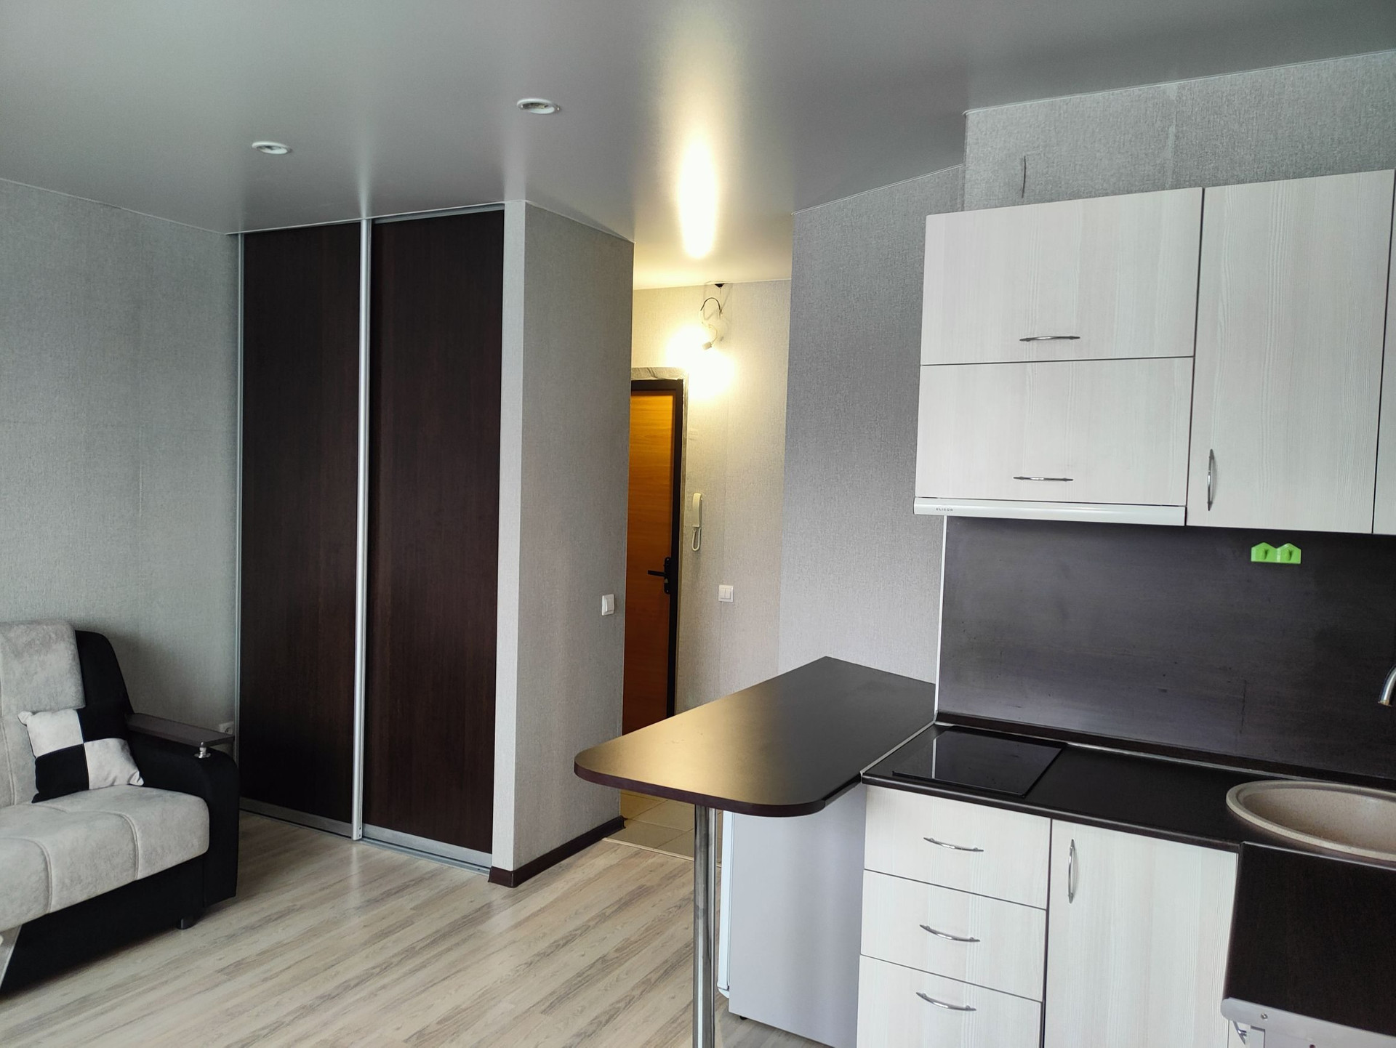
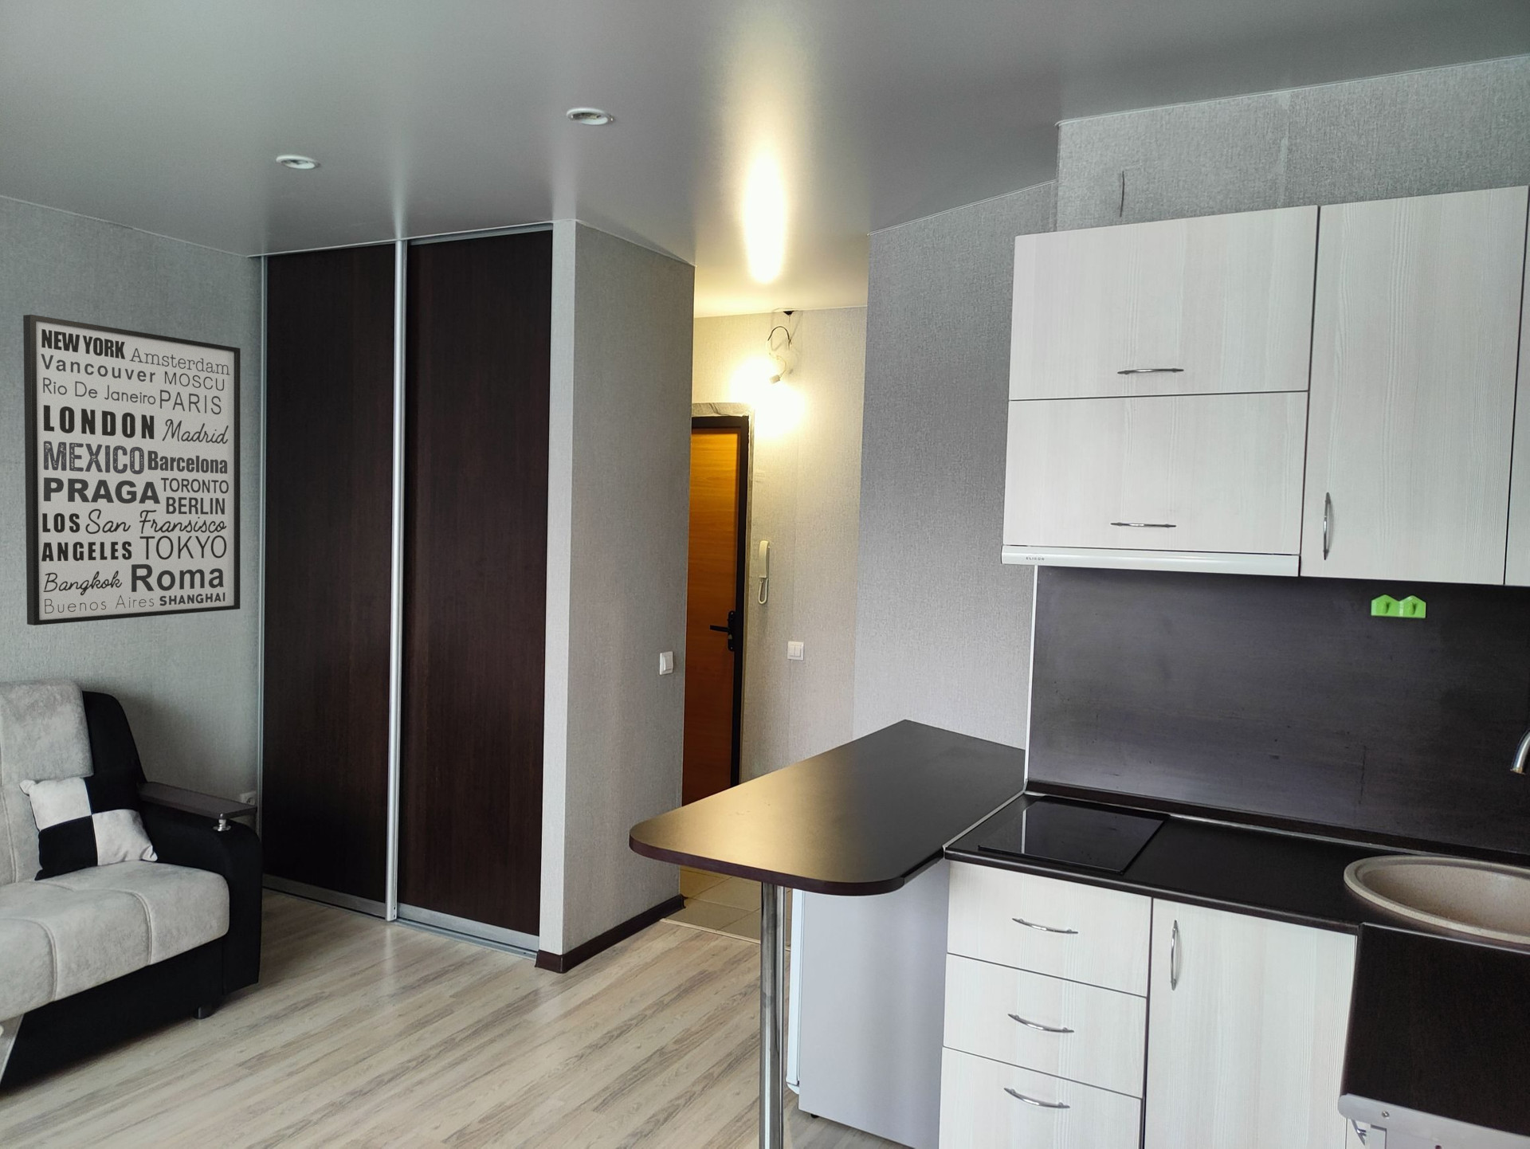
+ wall art (142, 476)
